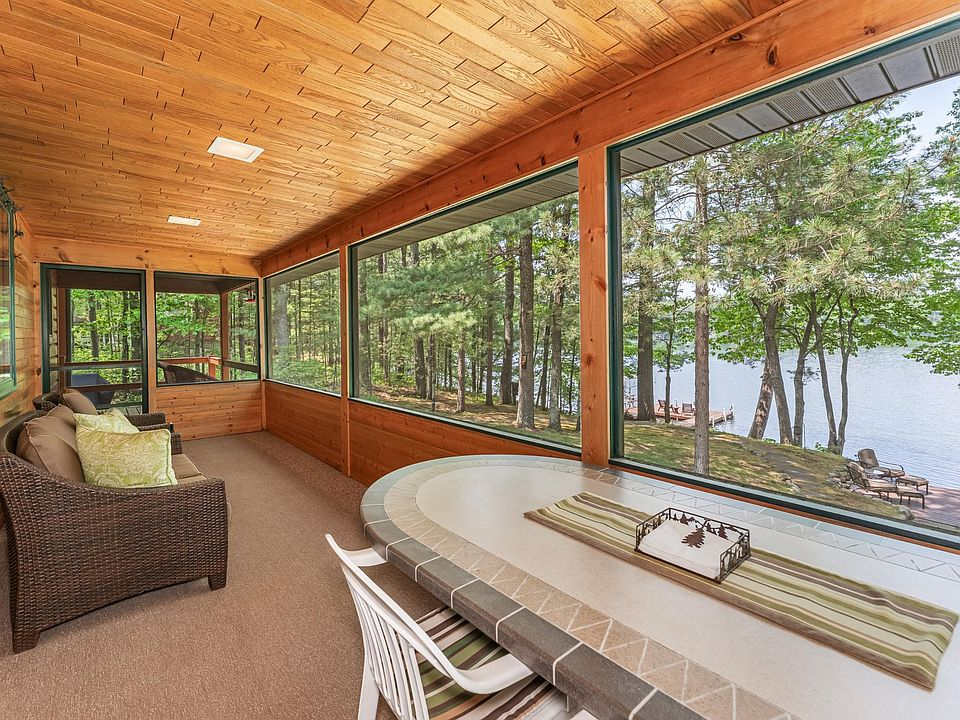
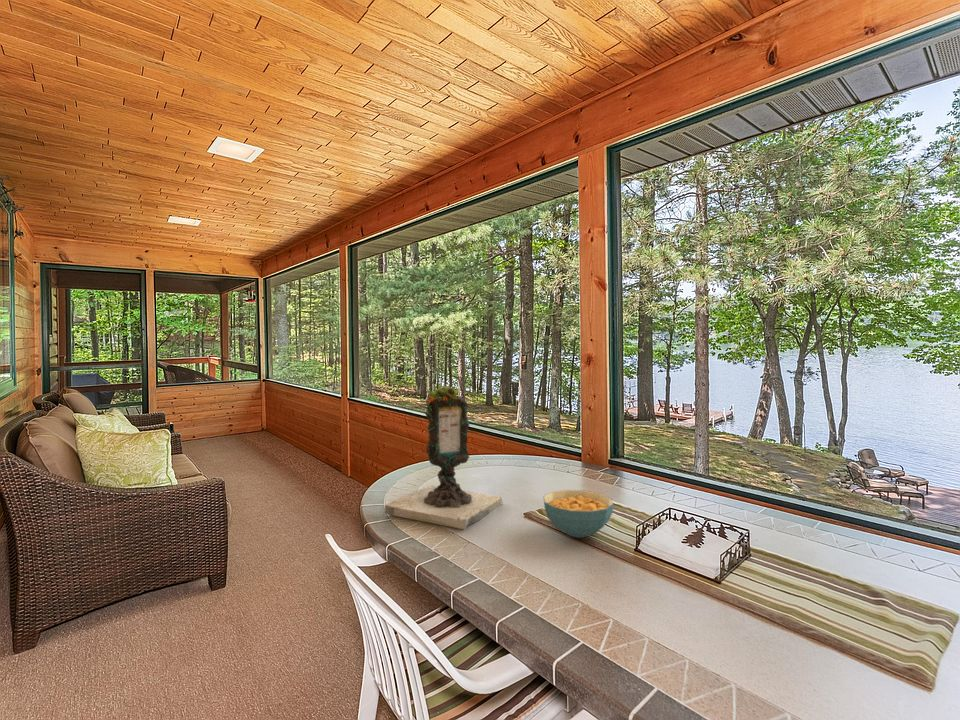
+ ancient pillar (445, 441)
+ cereal bowl (577, 516)
